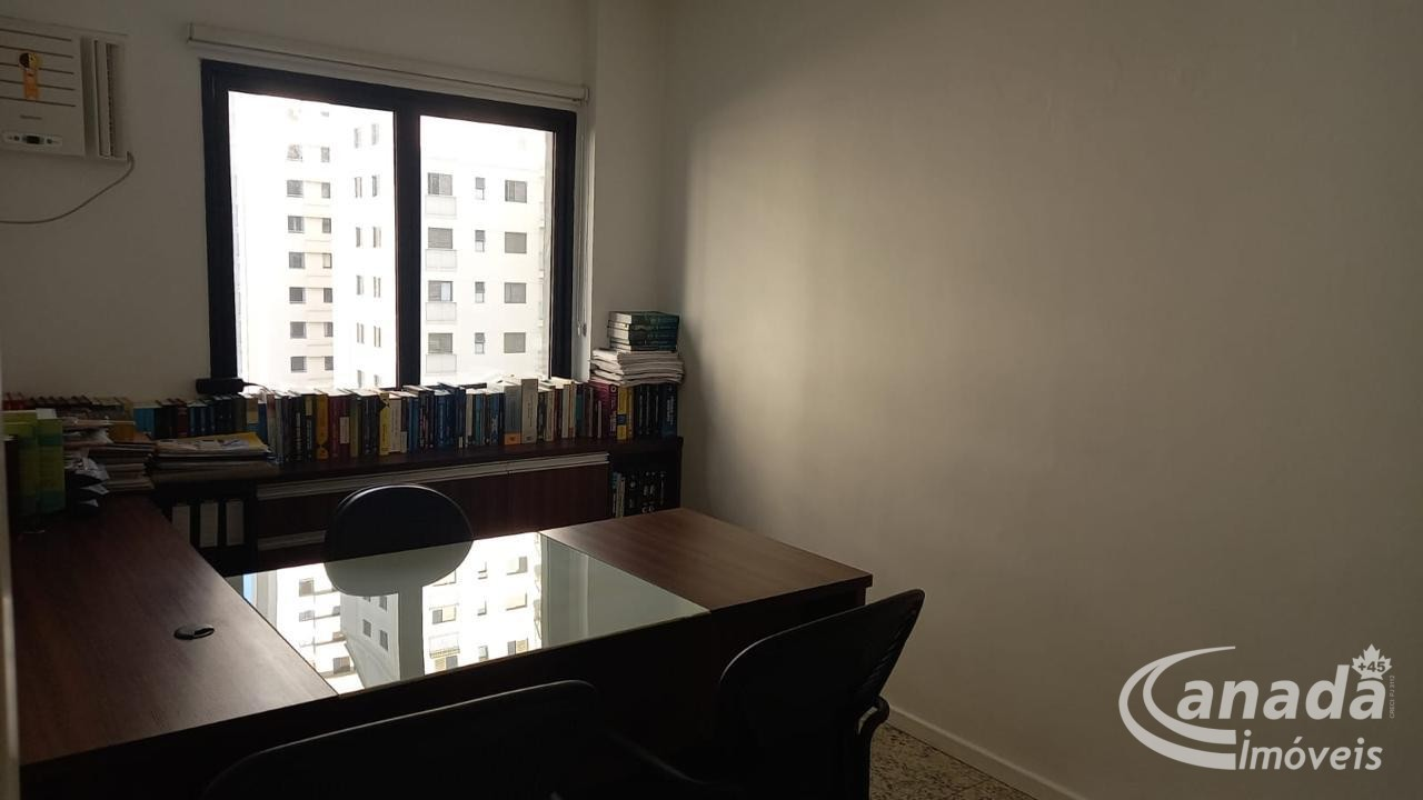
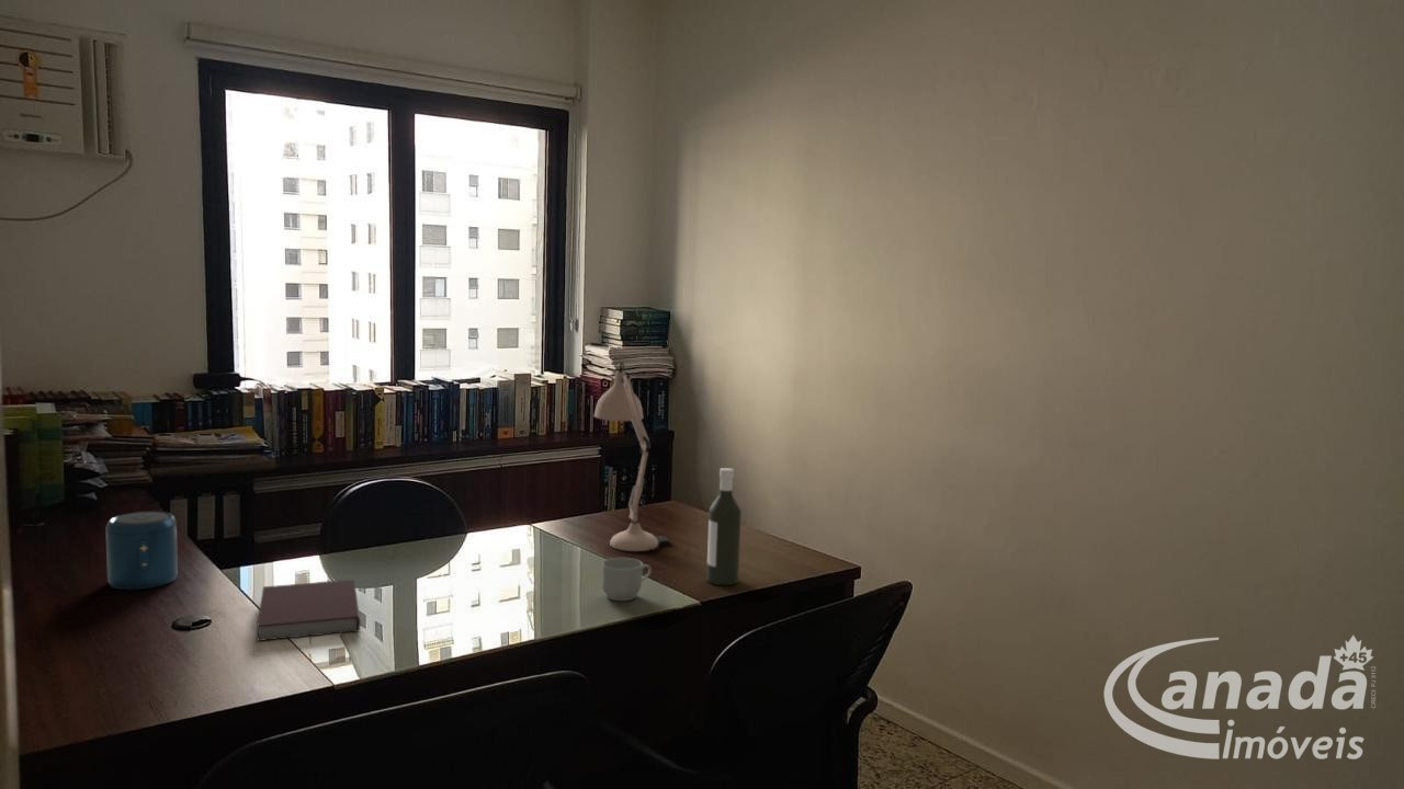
+ speaker (141, 549)
+ mug (626, 579)
+ bottle (724, 525)
+ notebook (309, 607)
+ desk lamp (641, 450)
